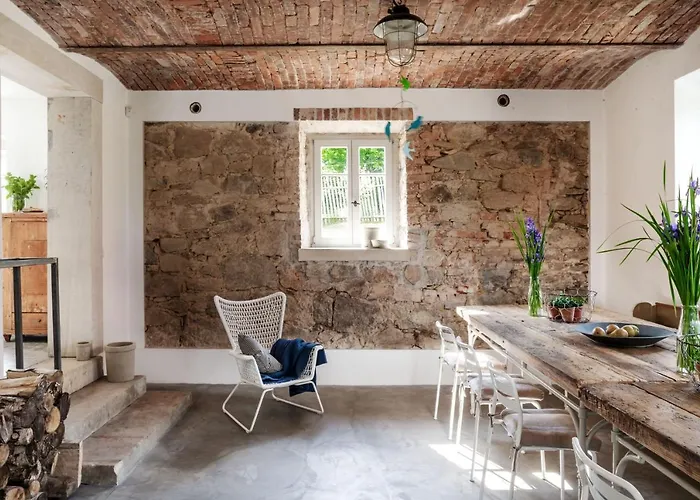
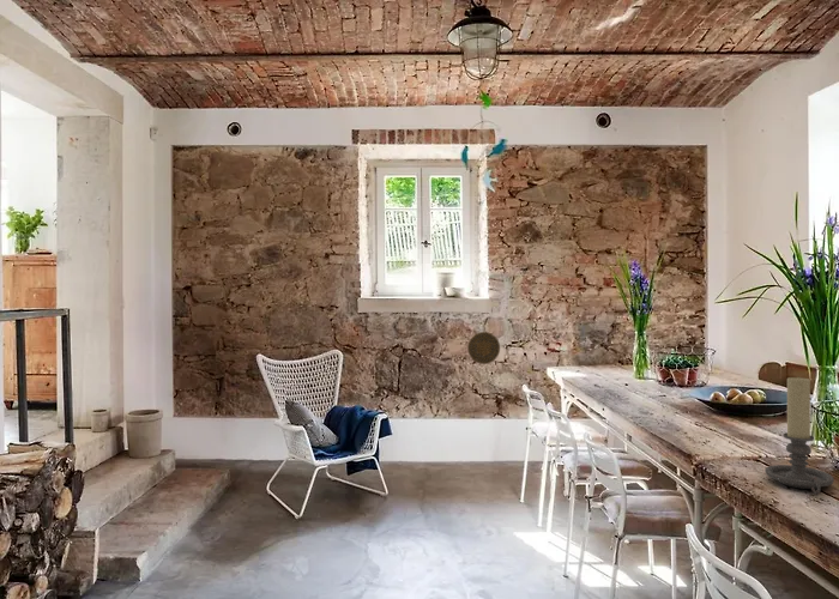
+ decorative plate (483, 347)
+ candle holder (801, 430)
